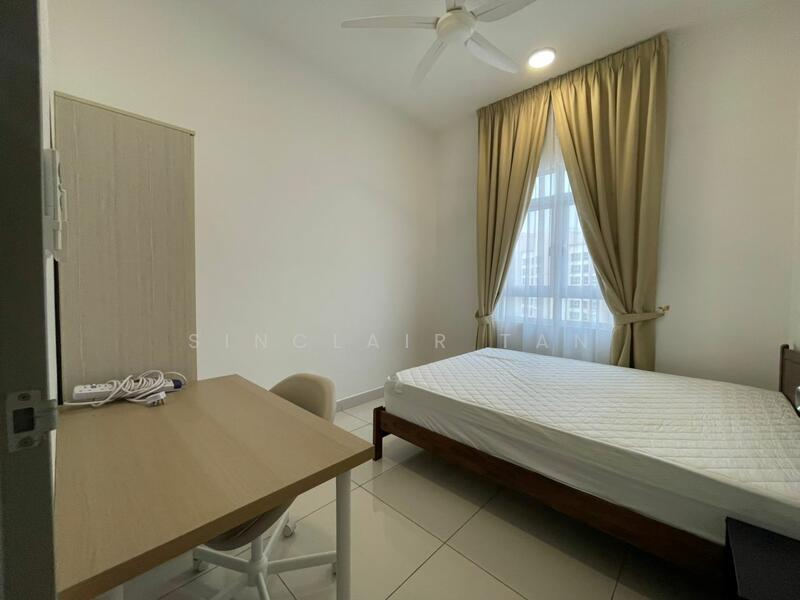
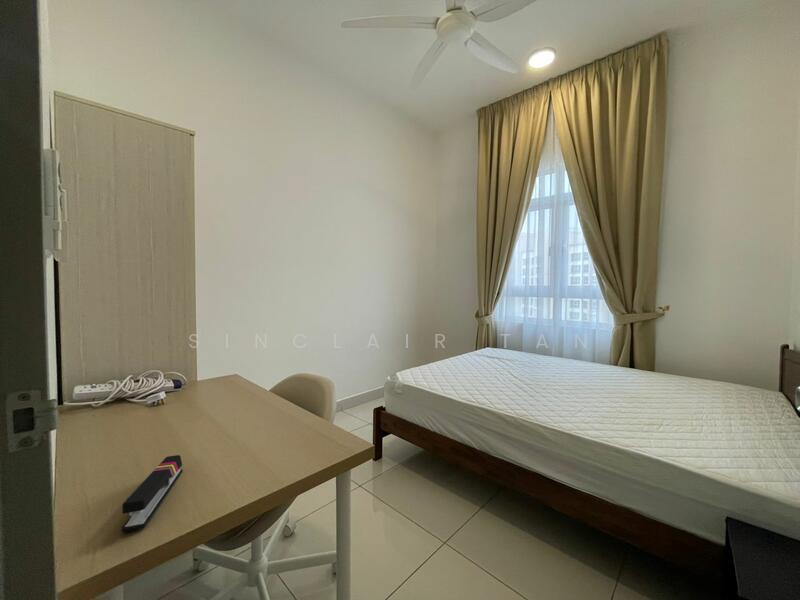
+ stapler (156, 485)
